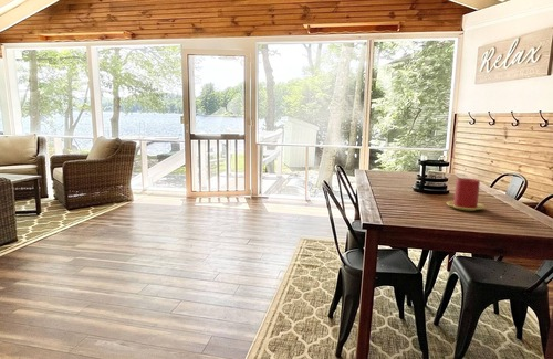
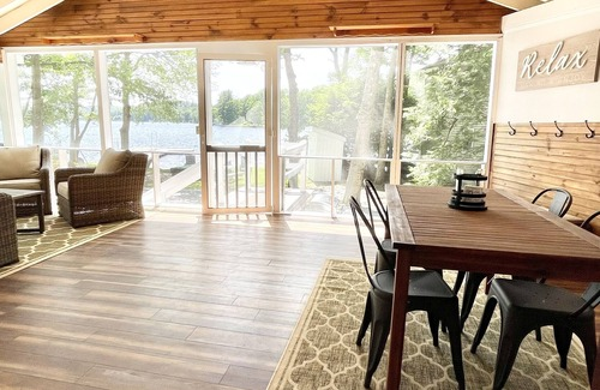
- candle (466, 193)
